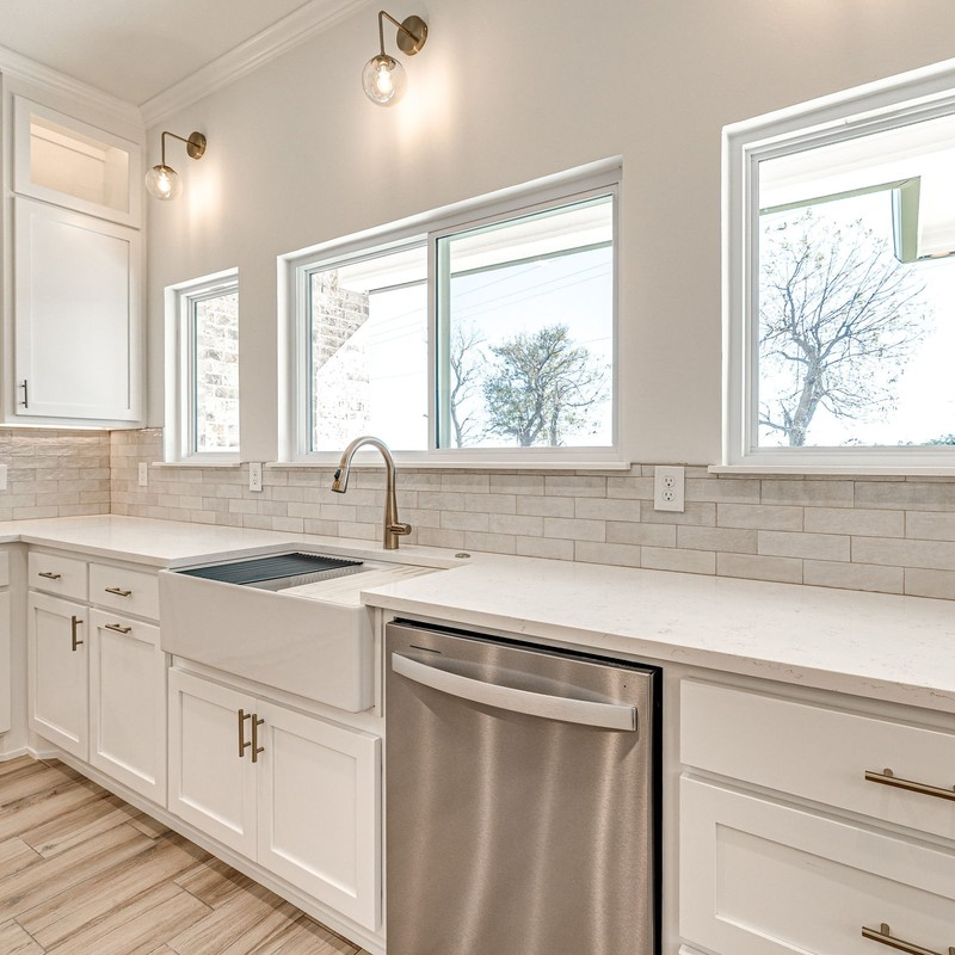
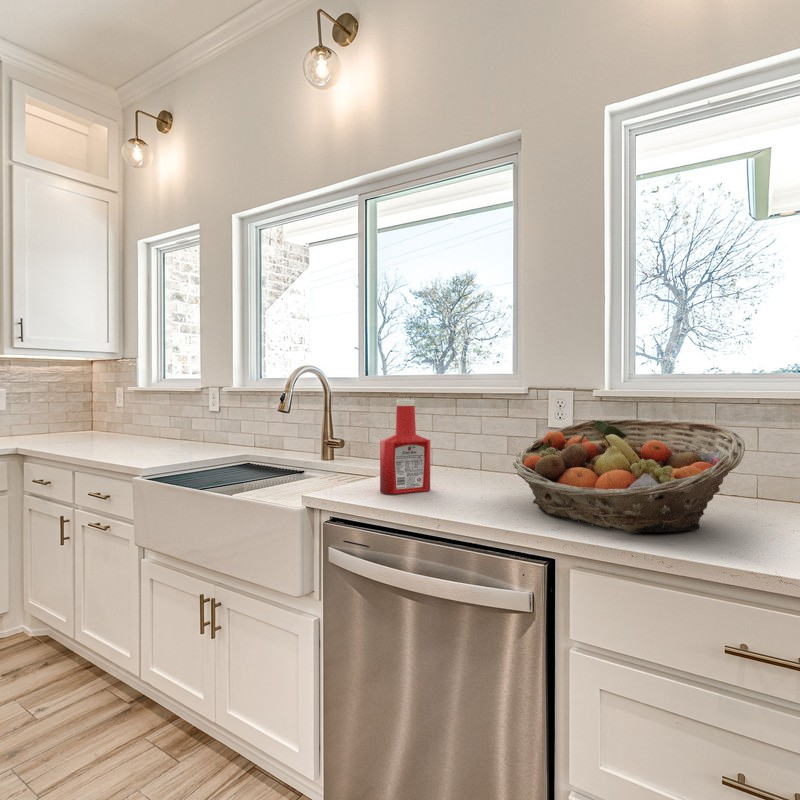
+ soap bottle (405, 445)
+ fruit basket (618, 468)
